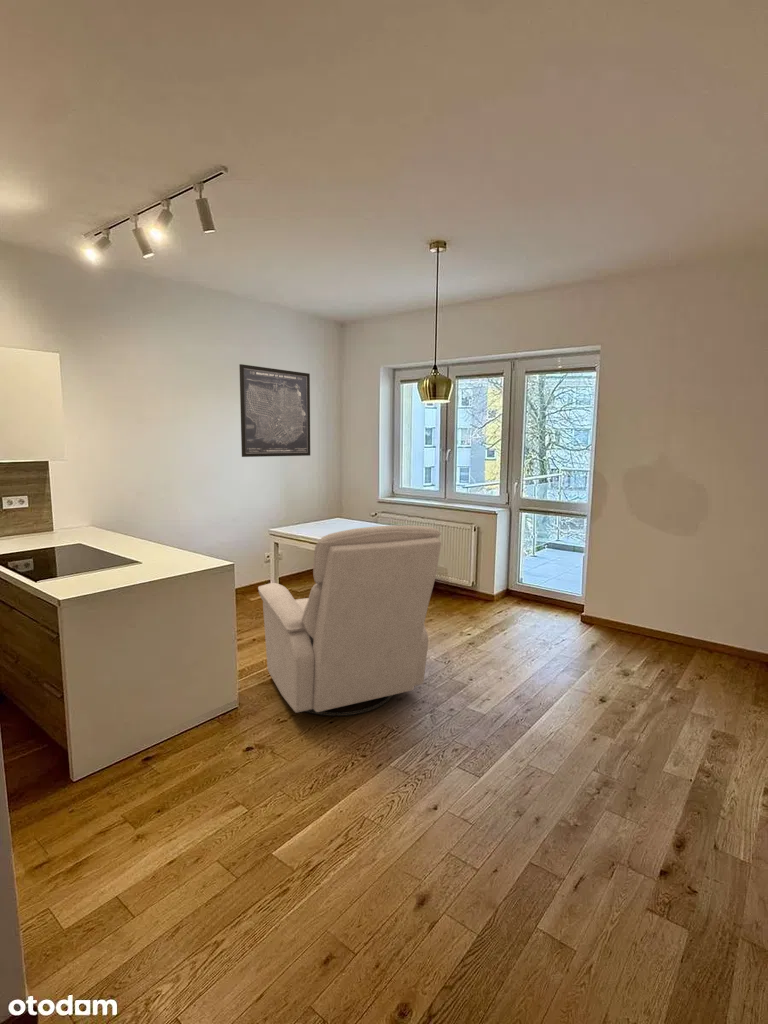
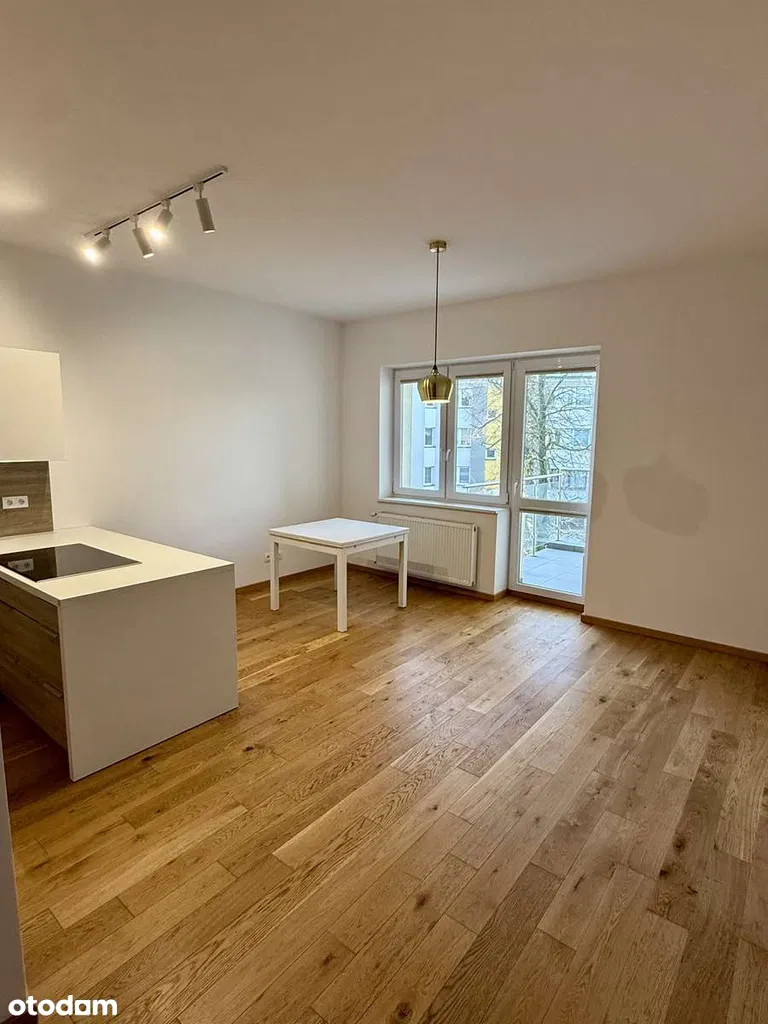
- chair (347, 608)
- wall art (277, 413)
